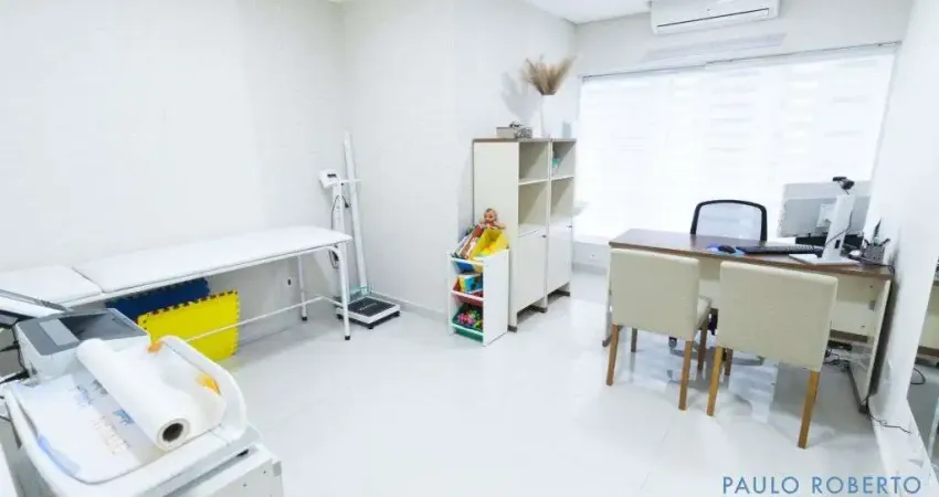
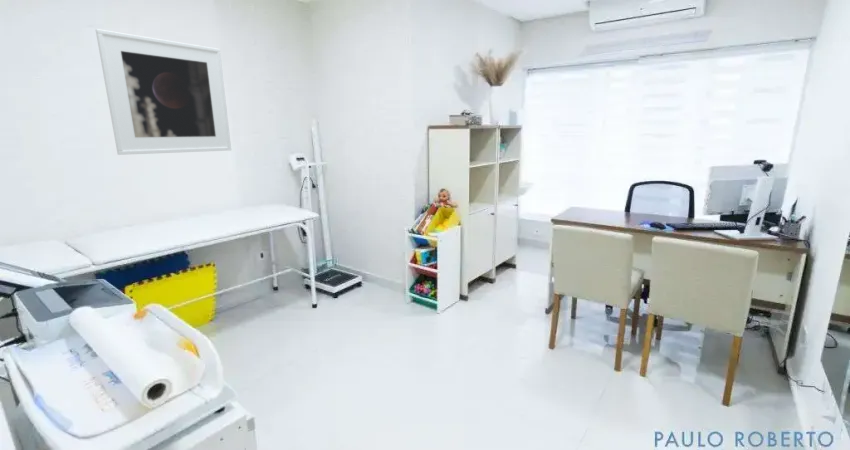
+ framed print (172, 97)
